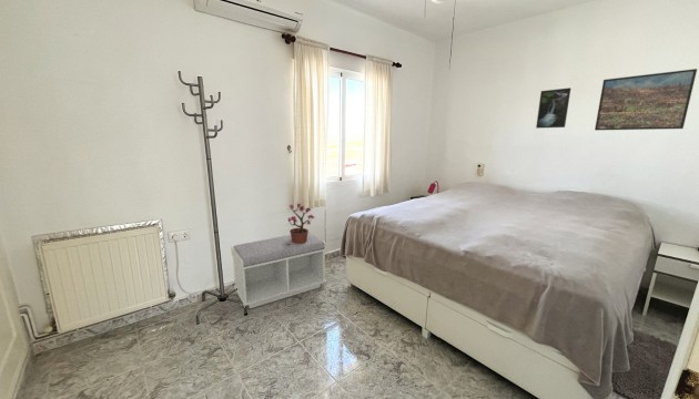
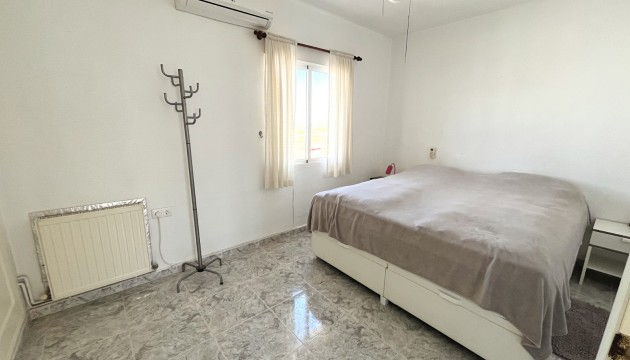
- potted plant (296, 221)
- bench (281, 266)
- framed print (553, 109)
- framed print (640, 102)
